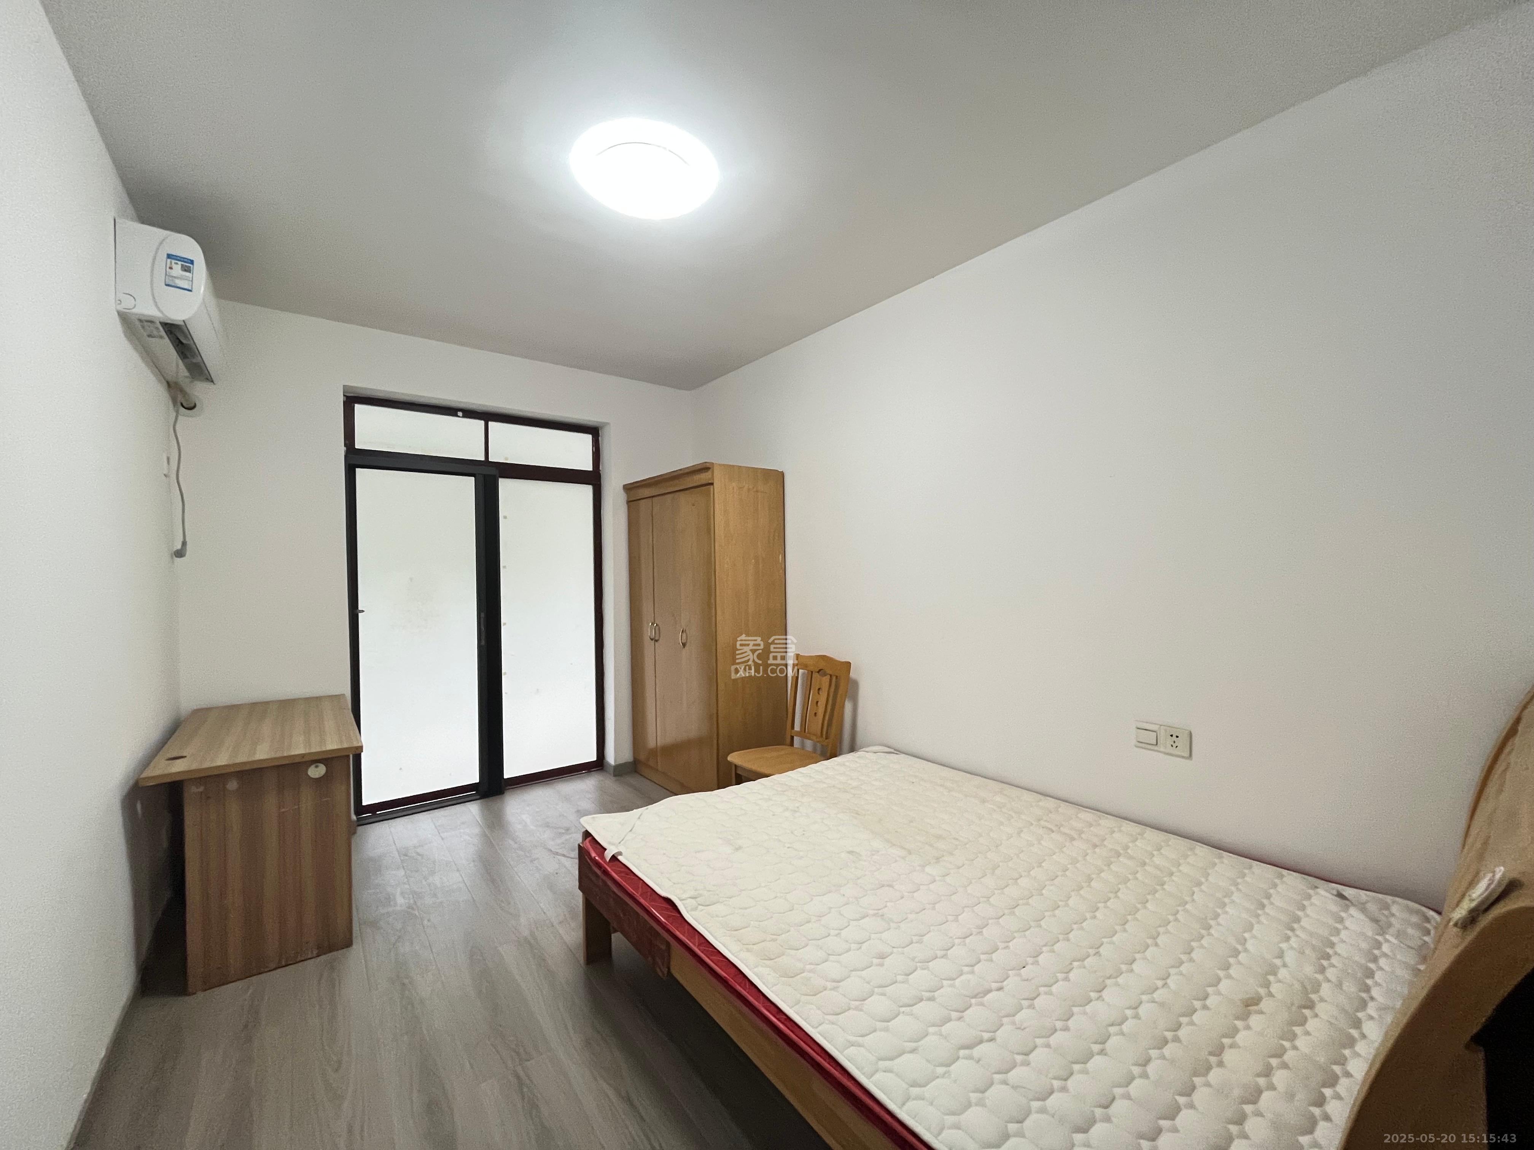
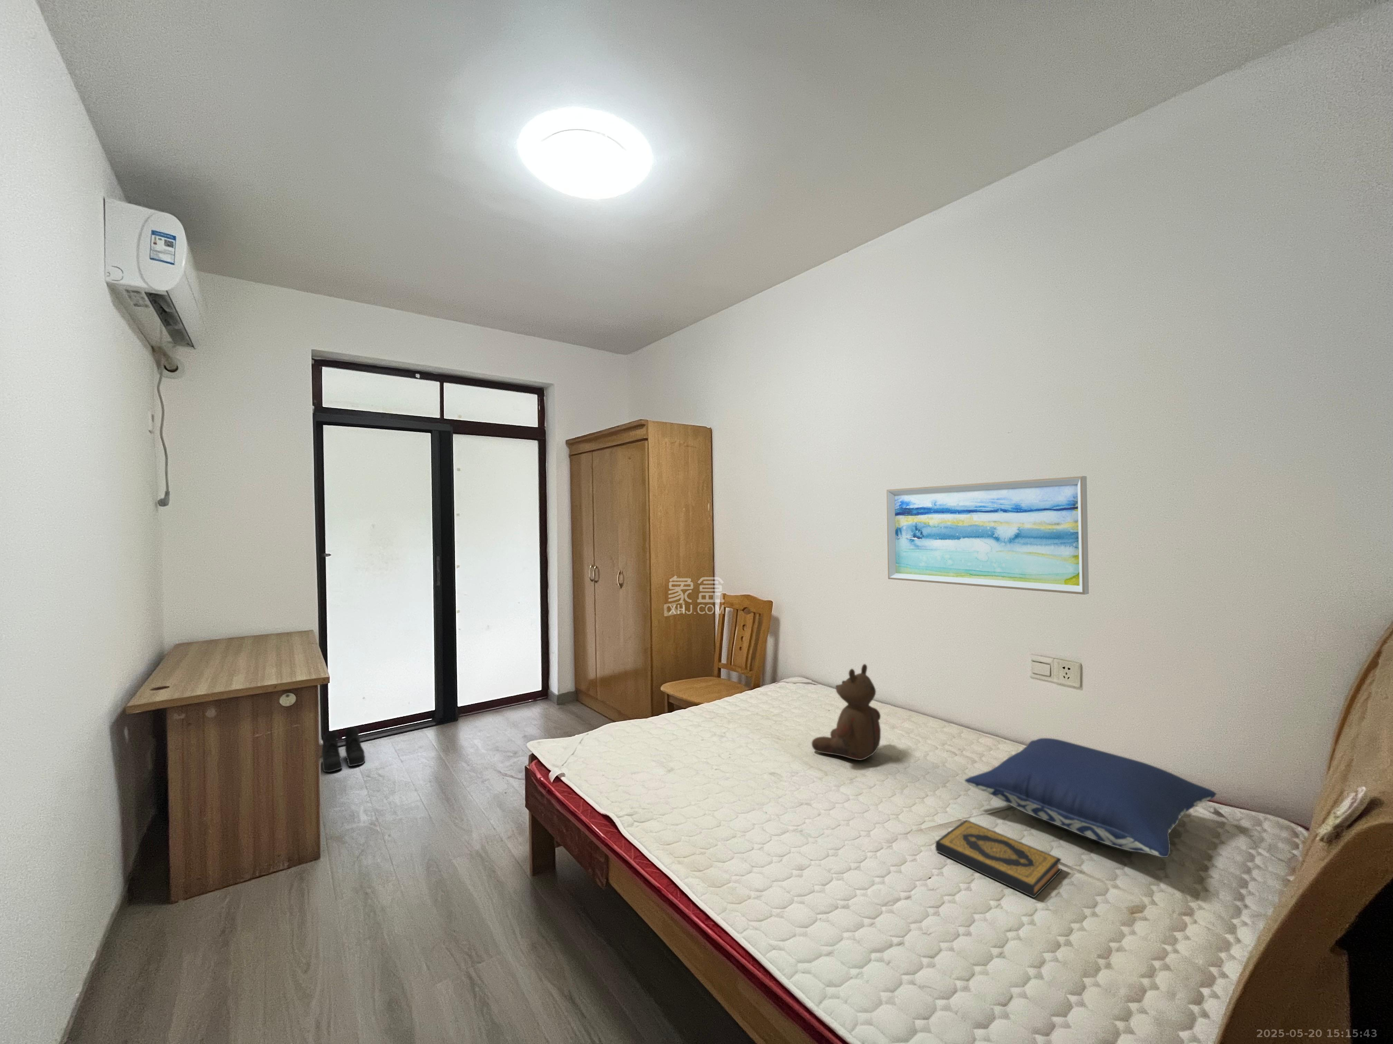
+ boots (346, 747)
+ pillow (1085, 786)
+ wall art (974, 534)
+ hardback book (996, 855)
+ teddy bear (847, 708)
